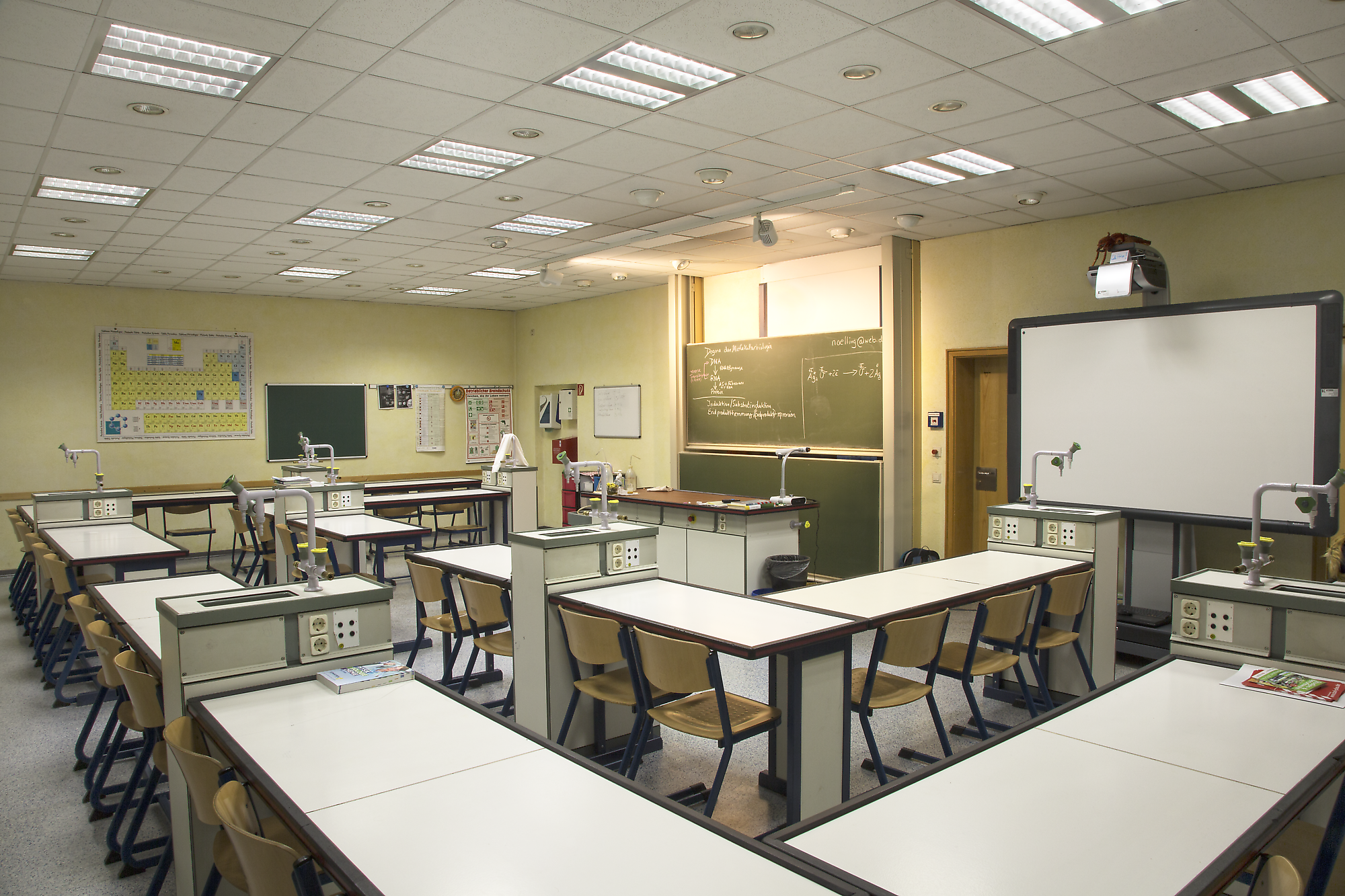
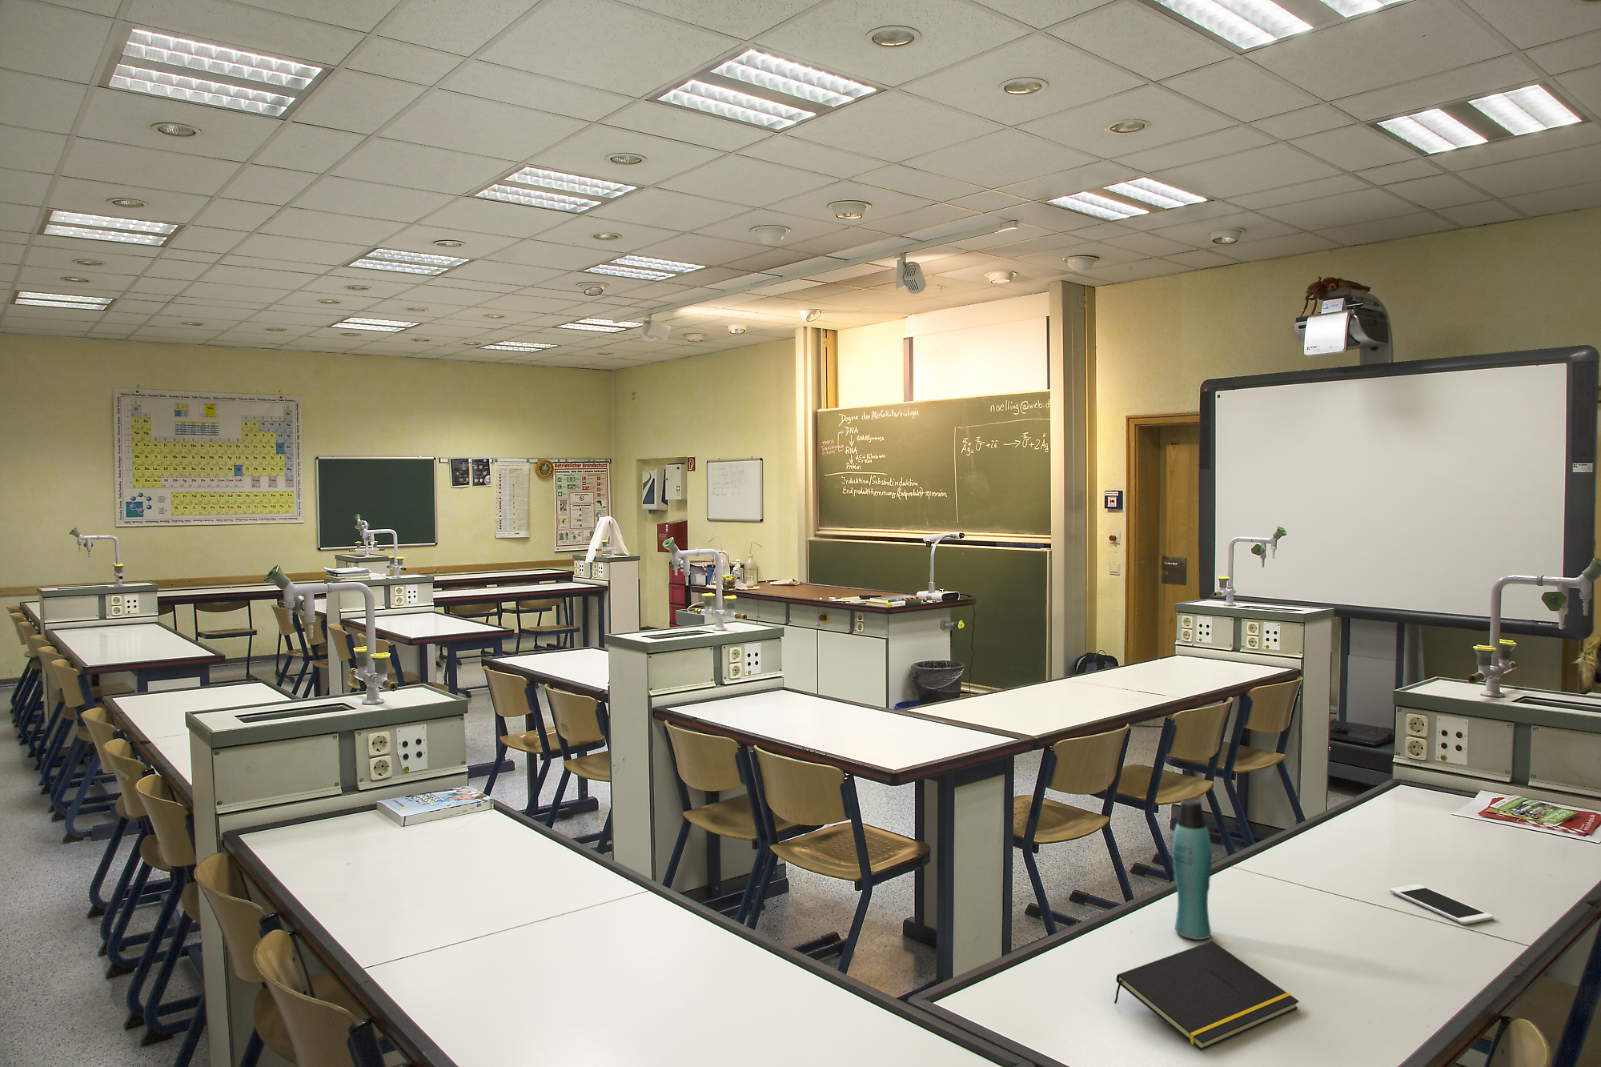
+ notepad (1206, 991)
+ bottle (1192, 867)
+ cell phone (1439, 903)
